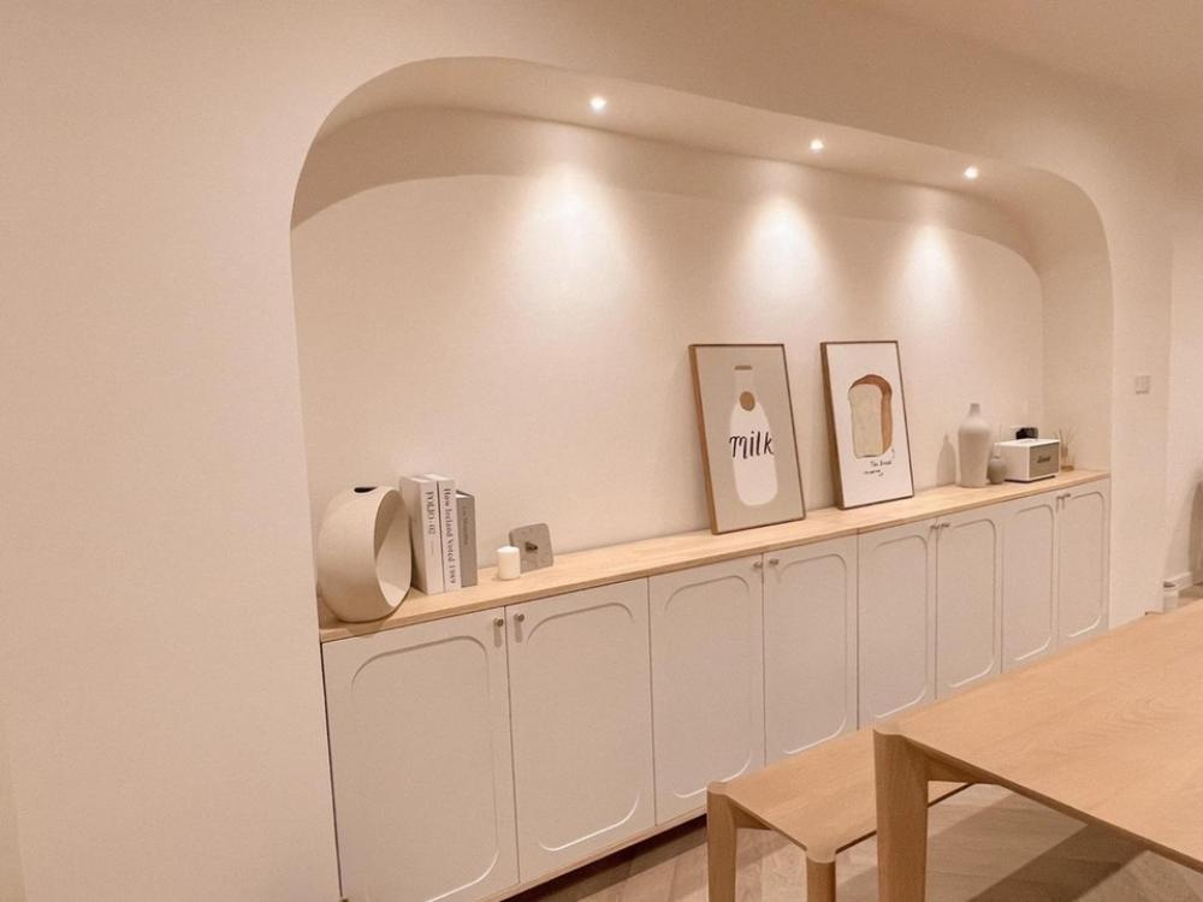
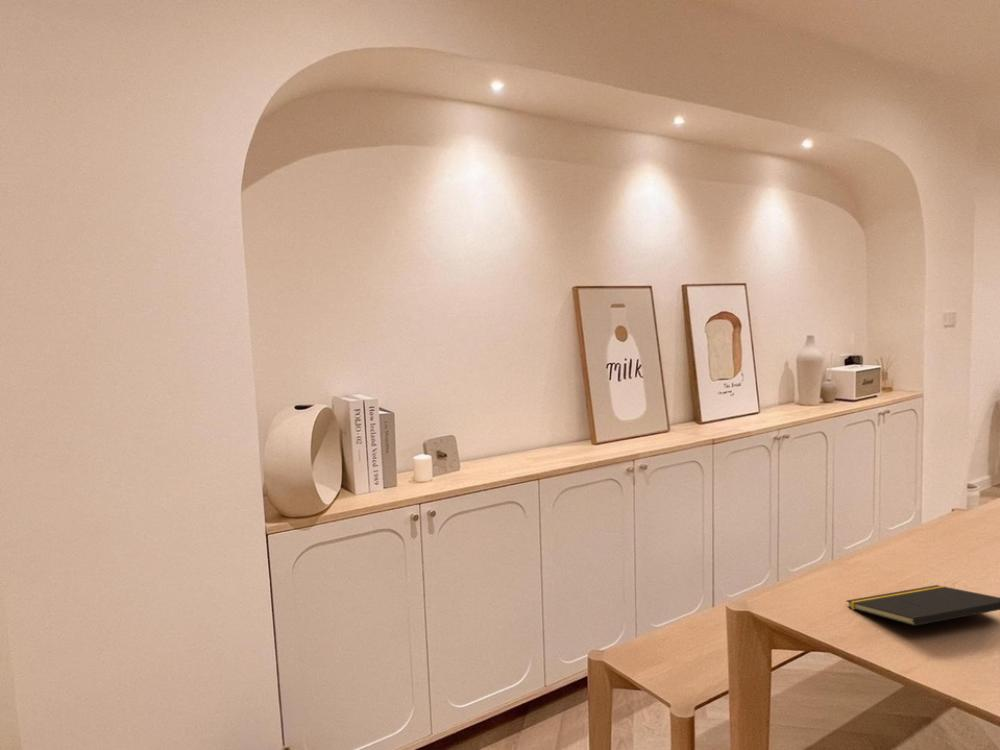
+ notepad (926, 603)
